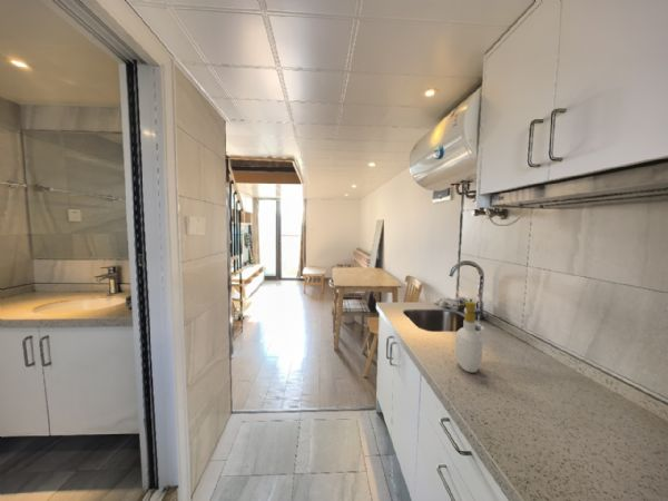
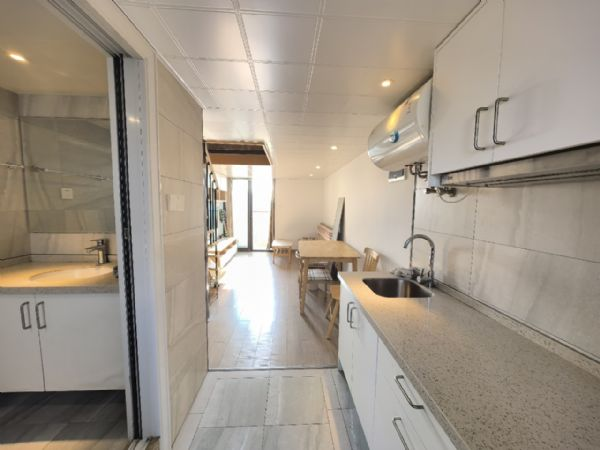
- soap bottle (468, 334)
